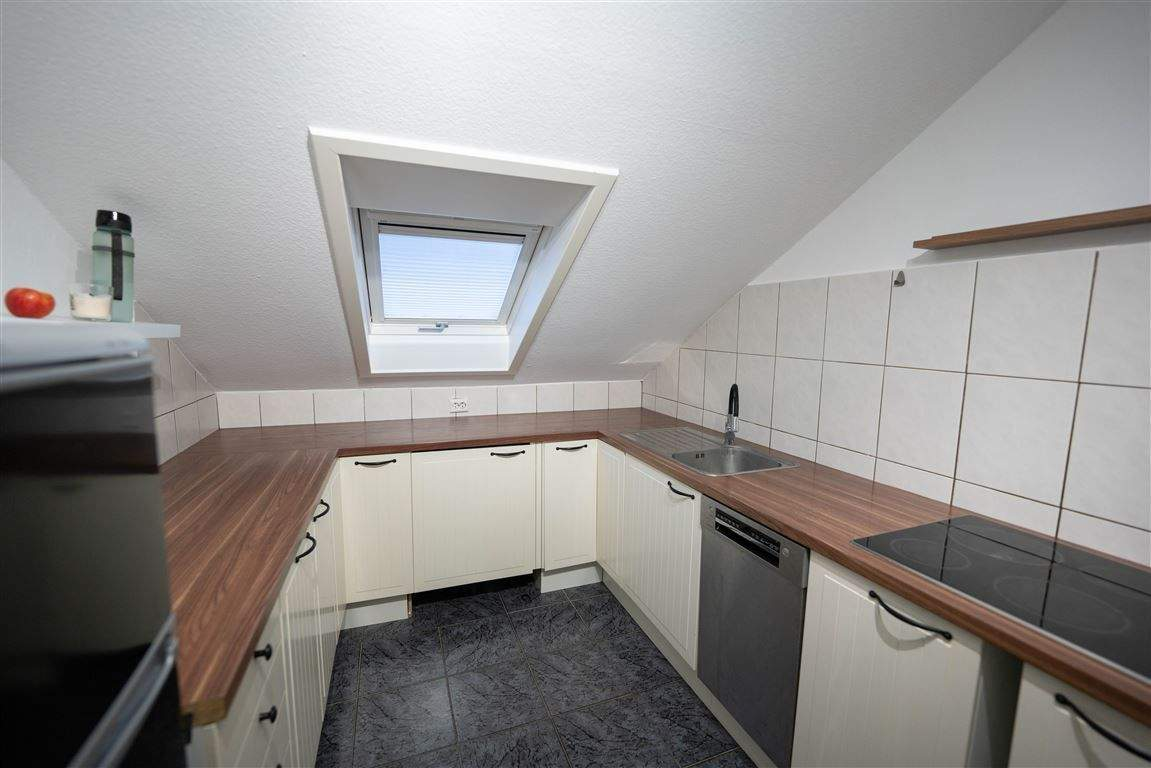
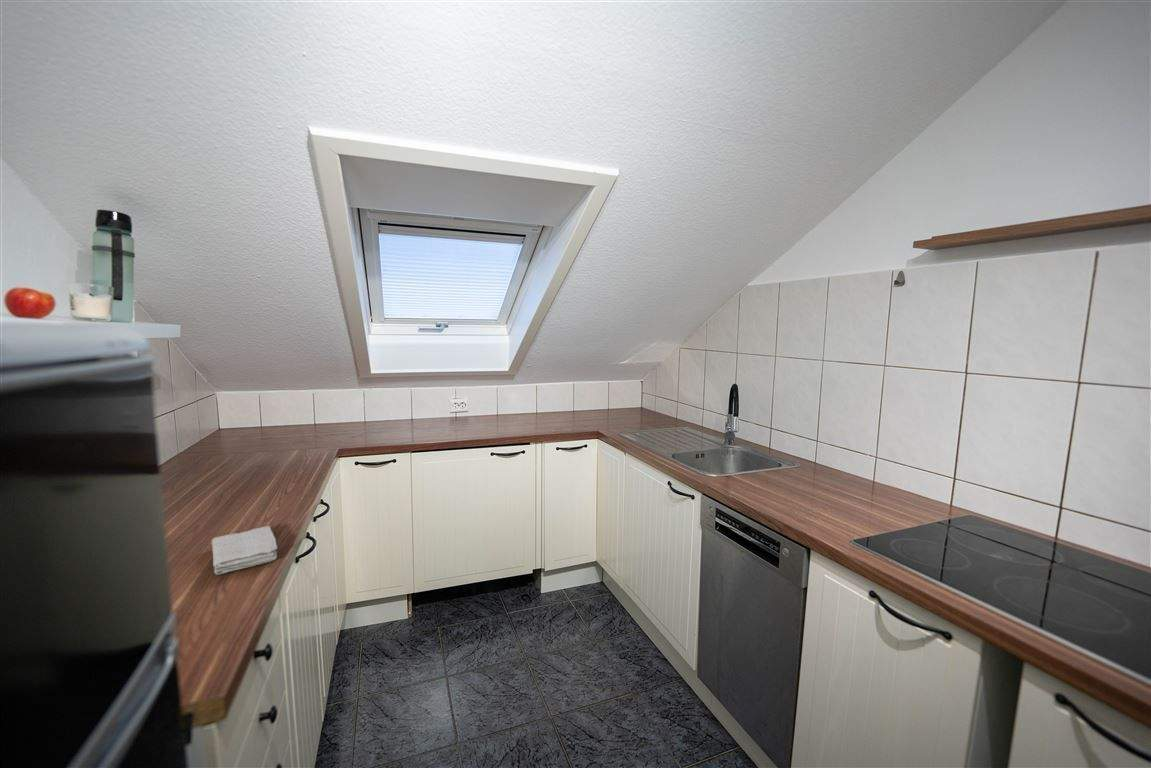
+ washcloth (244, 547)
